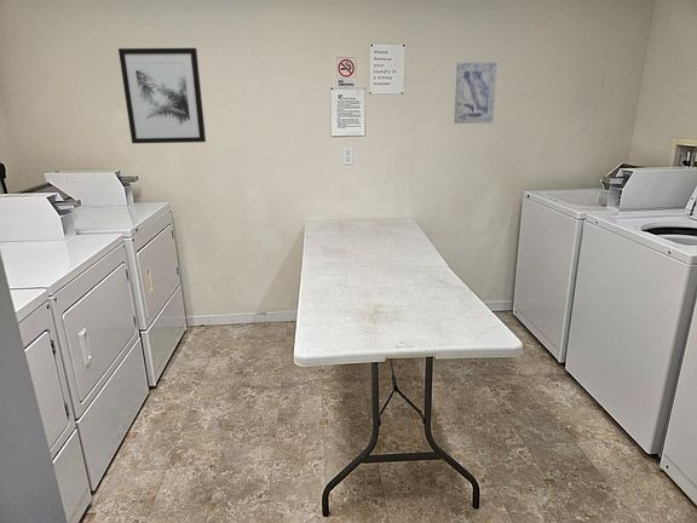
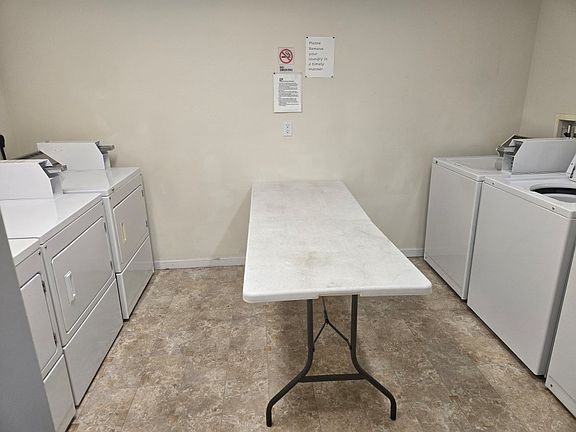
- wall art (474, 93)
- wall art (163, 97)
